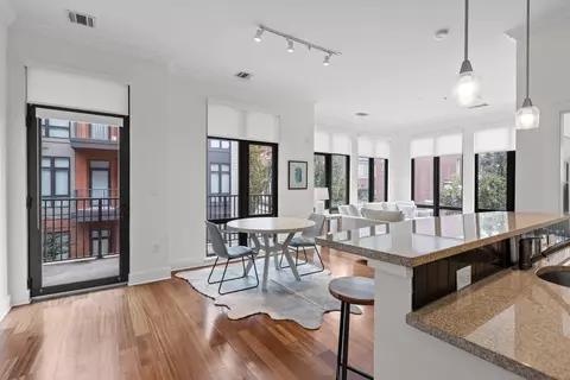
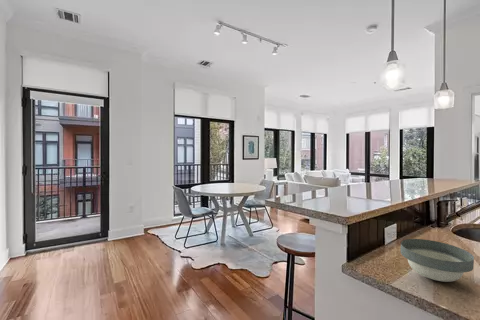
+ bowl (434, 262)
